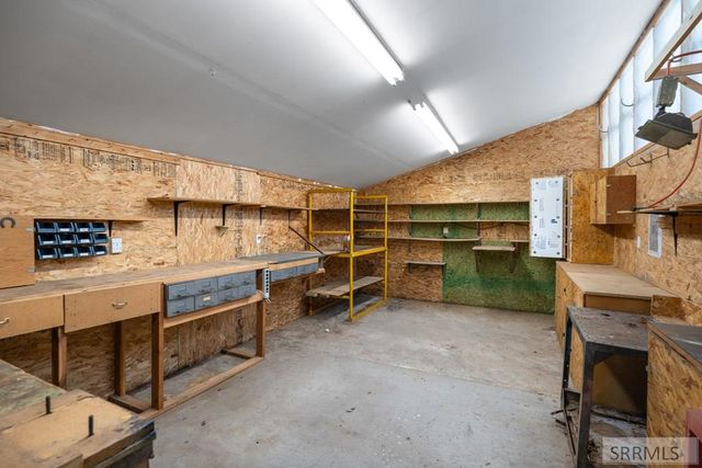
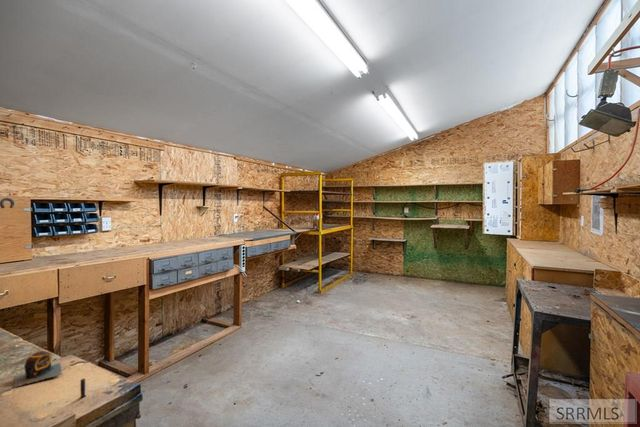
+ tape measure (38, 364)
